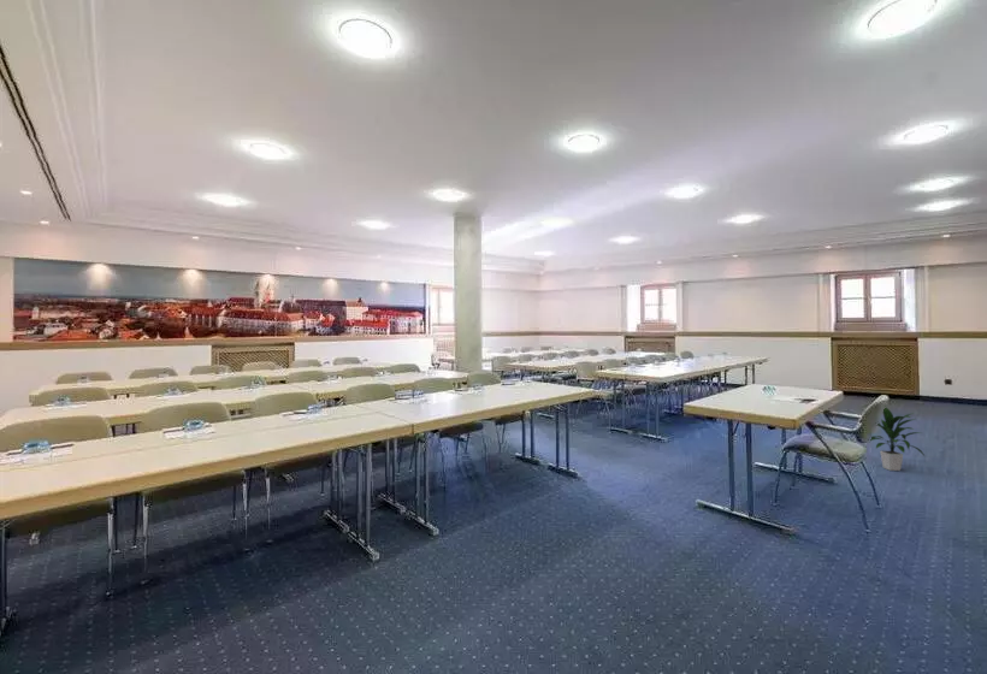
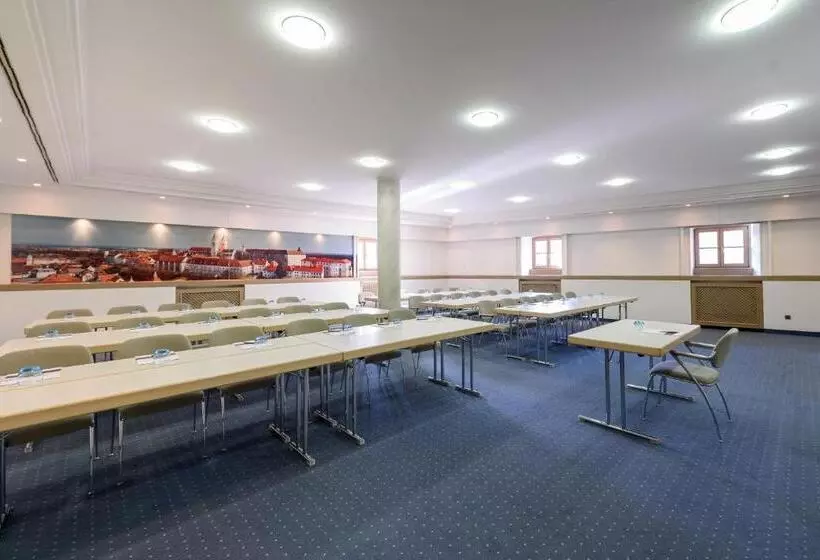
- indoor plant (894, 437)
